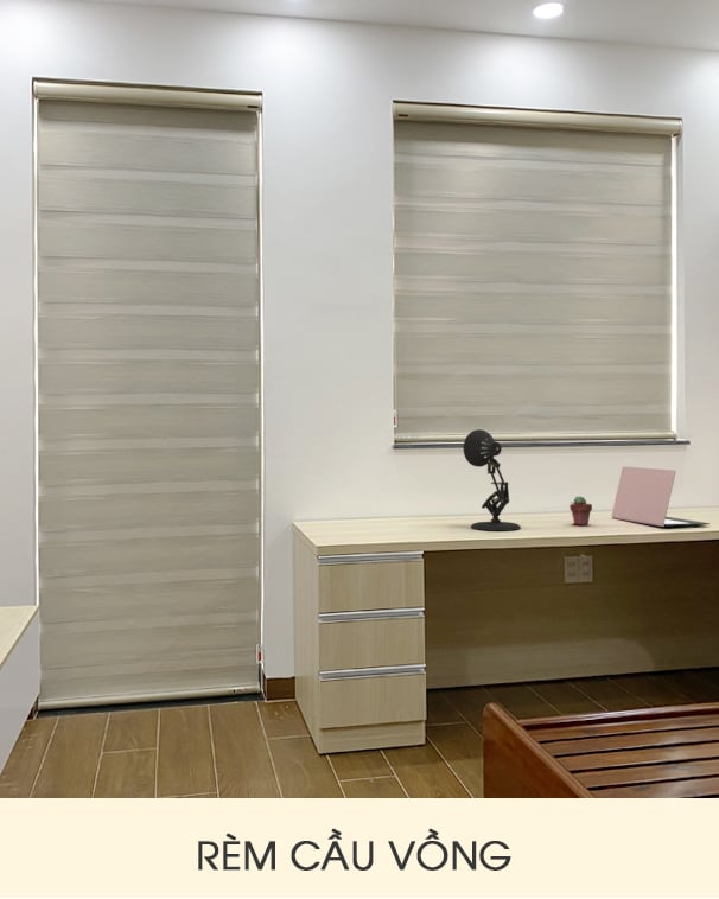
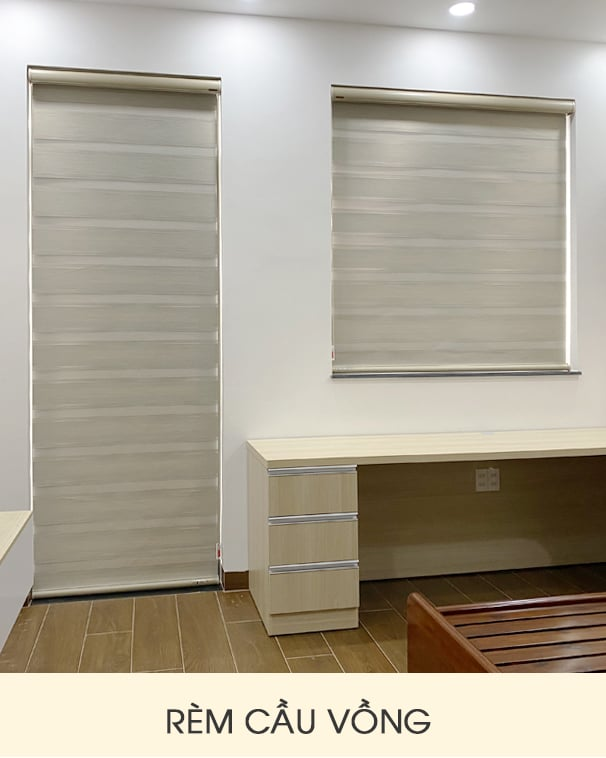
- laptop (658, 495)
- desk lamp (494, 478)
- potted succulent (580, 510)
